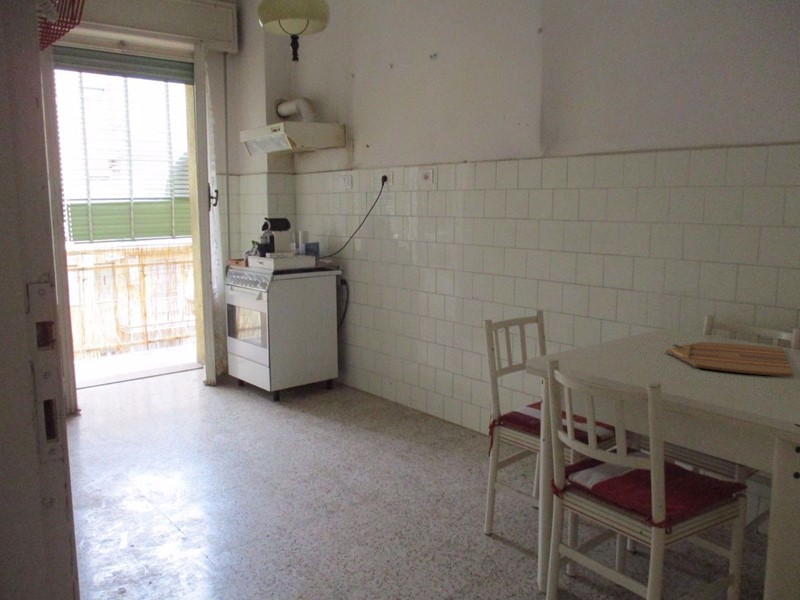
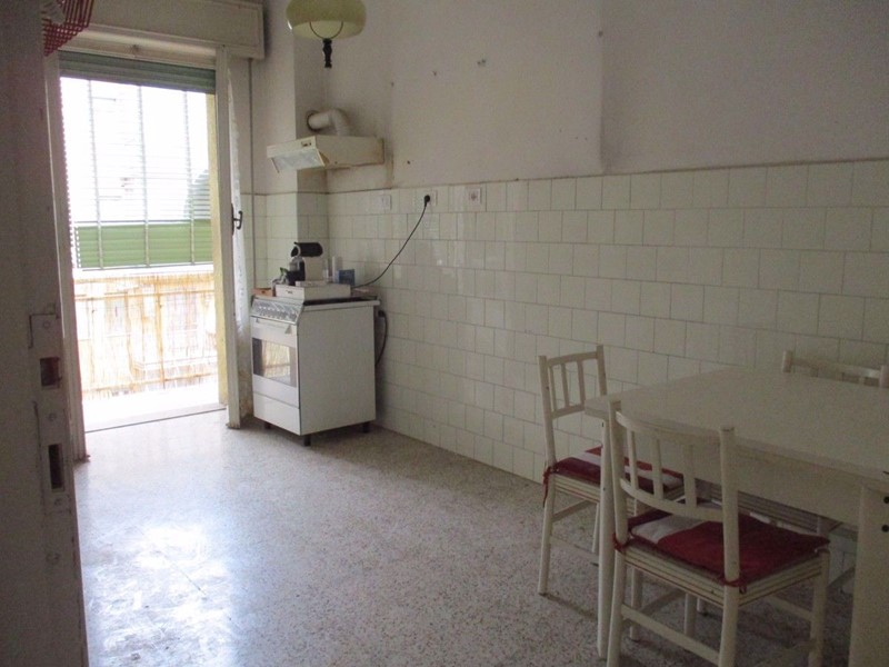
- cutting board (724, 353)
